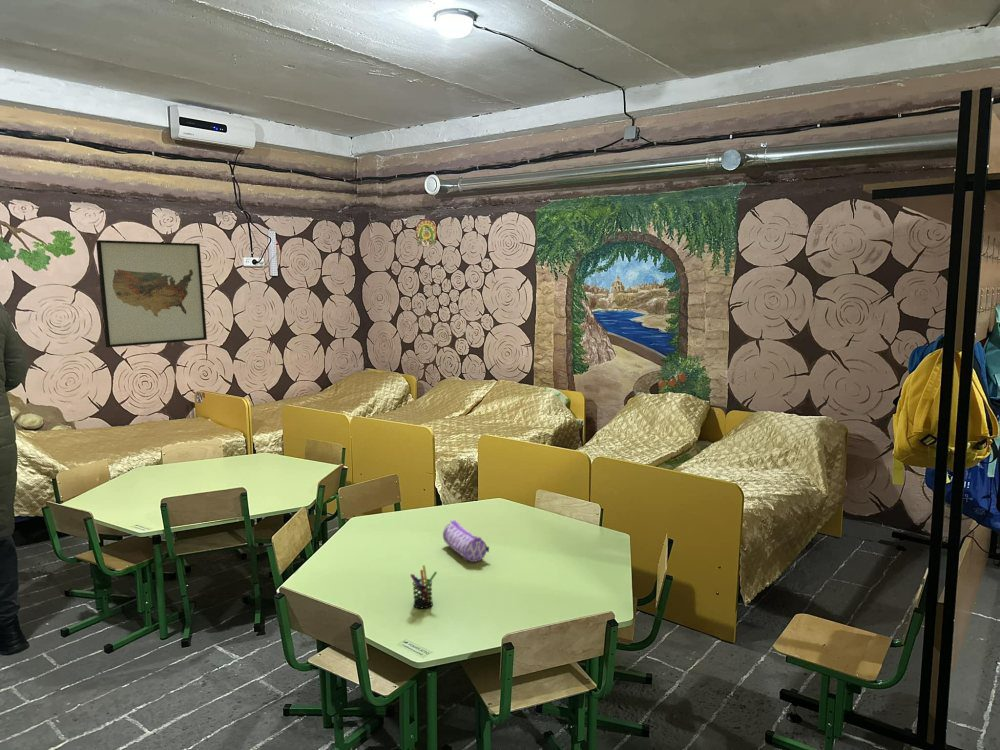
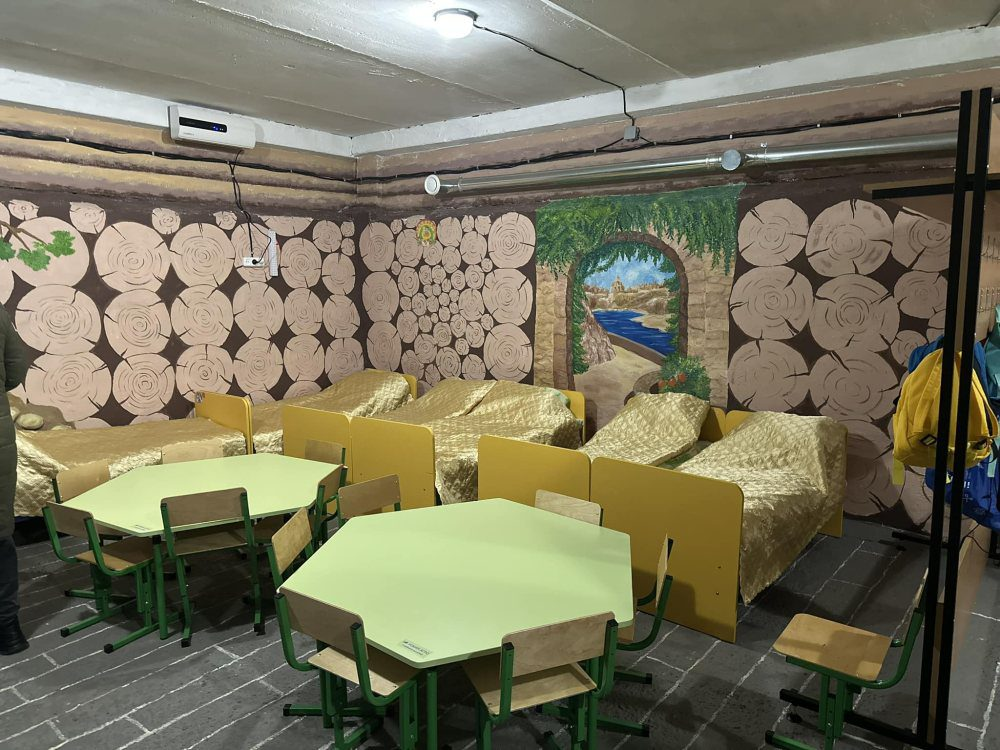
- wall art (154, 293)
- pencil case (464, 541)
- pen holder (424, 585)
